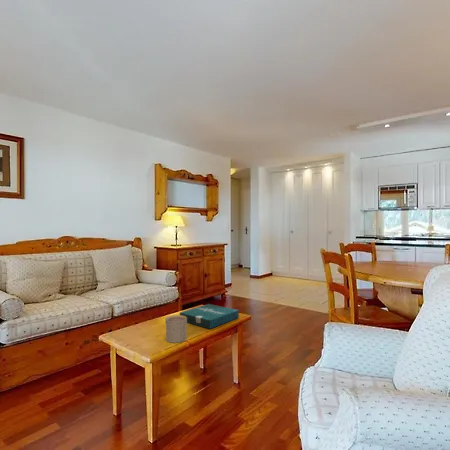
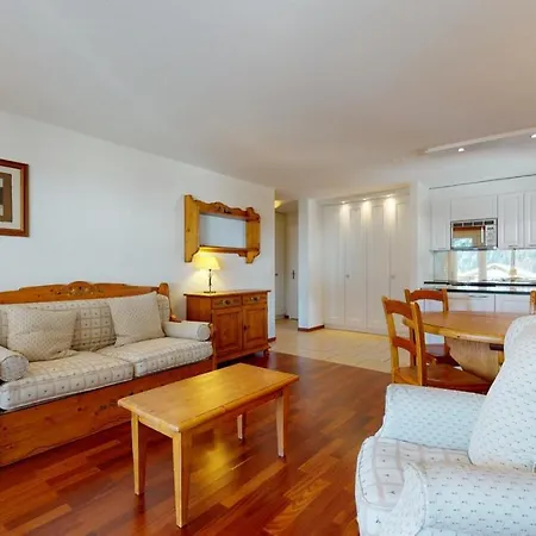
- cup (176, 328)
- pizza box (209, 315)
